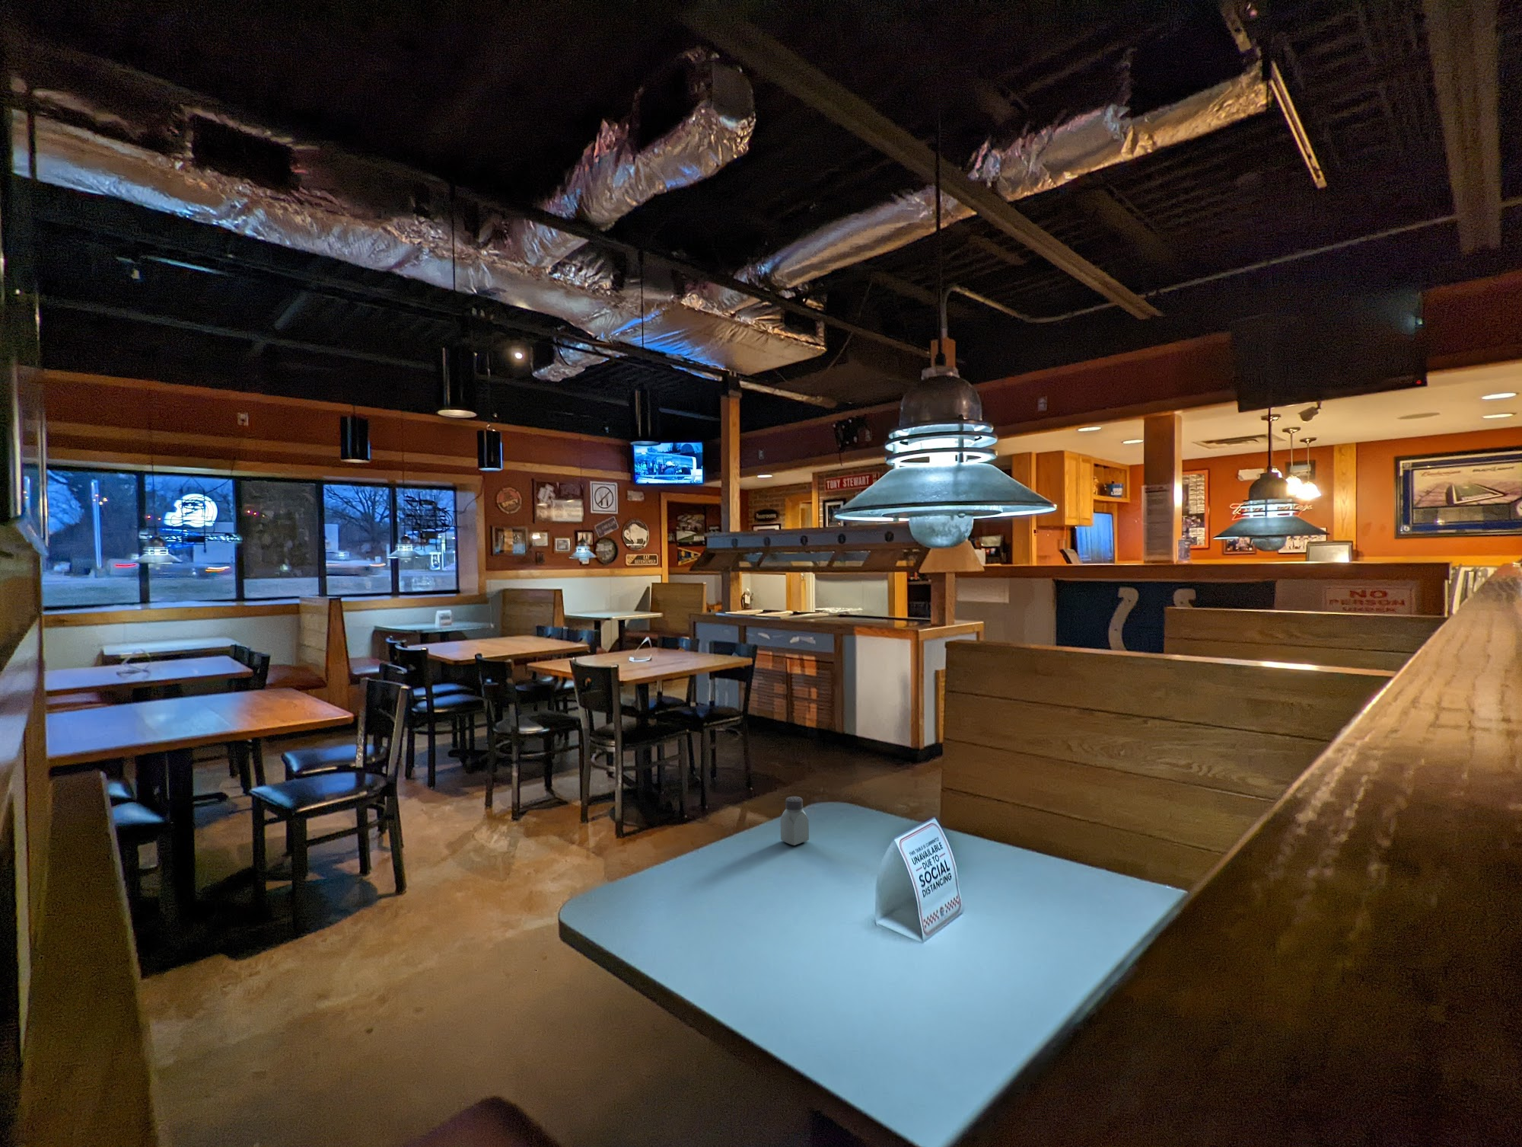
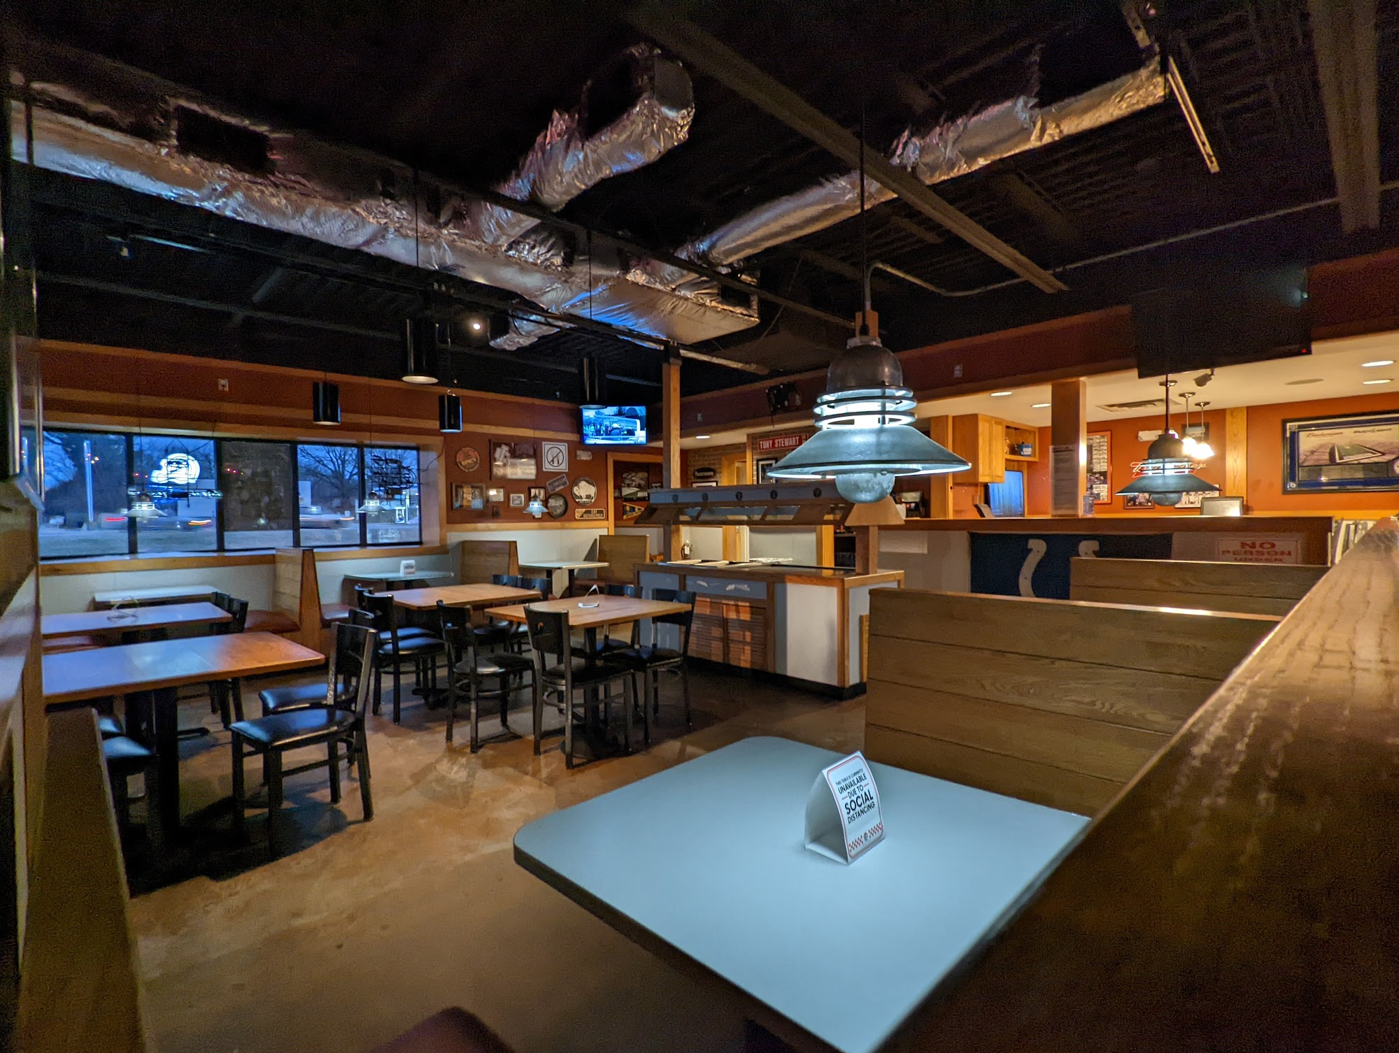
- saltshaker (794, 819)
